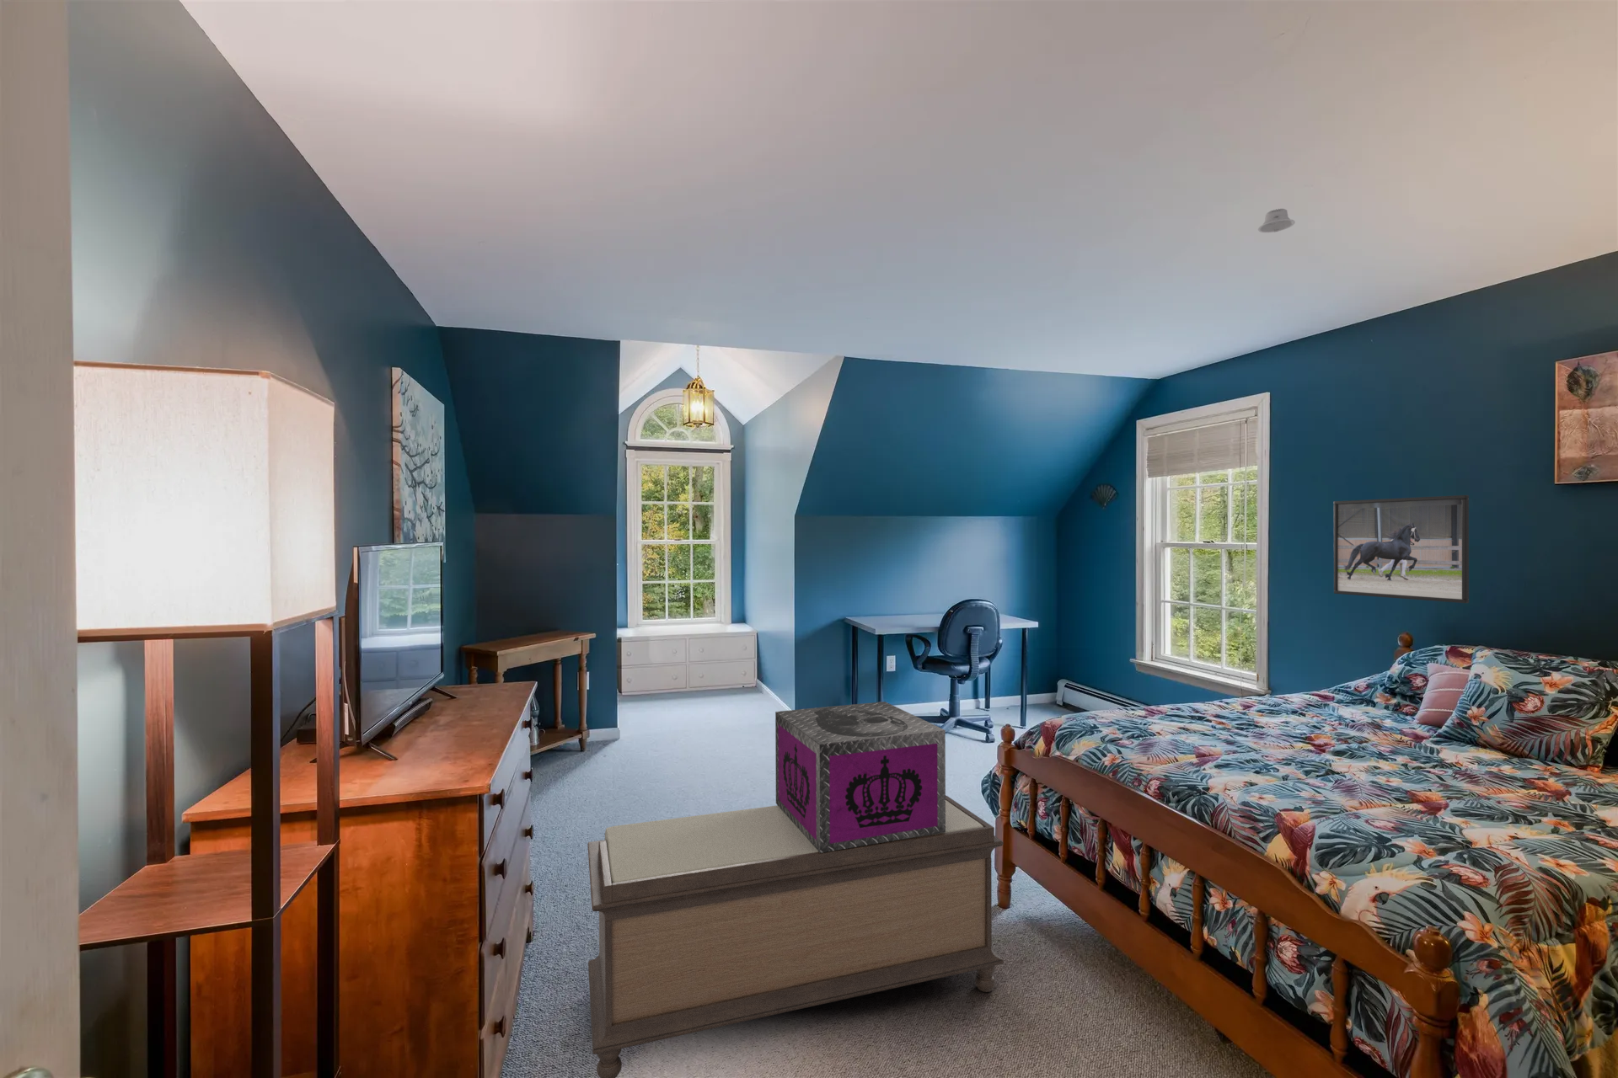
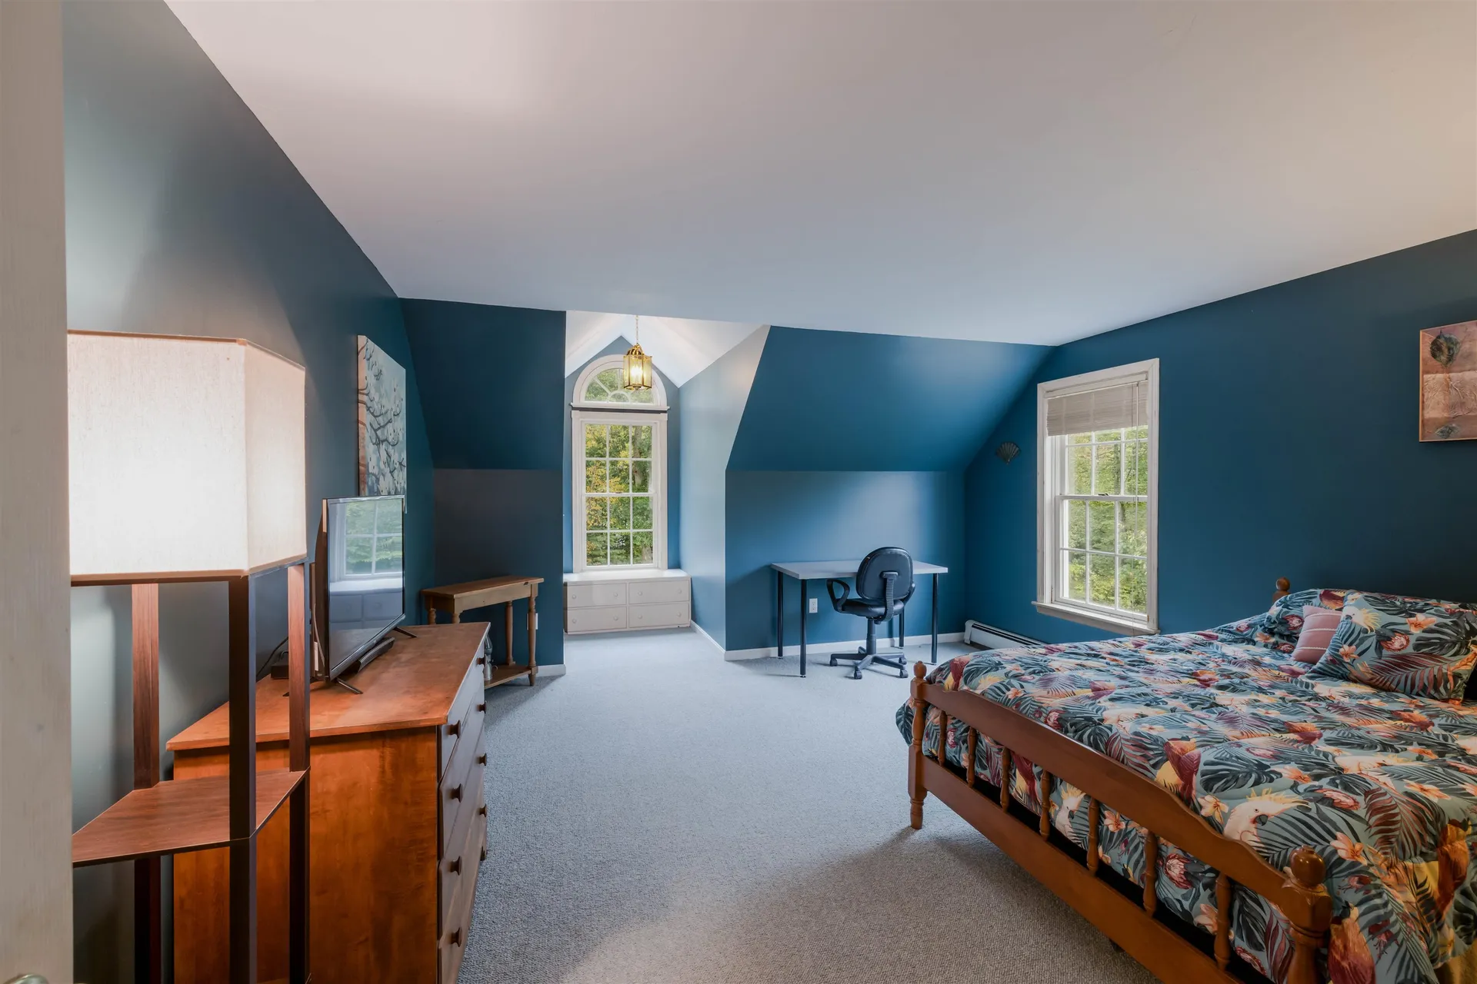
- bench (796, 908)
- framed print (1395, 547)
- decorative box (855, 768)
- recessed light (1276, 220)
